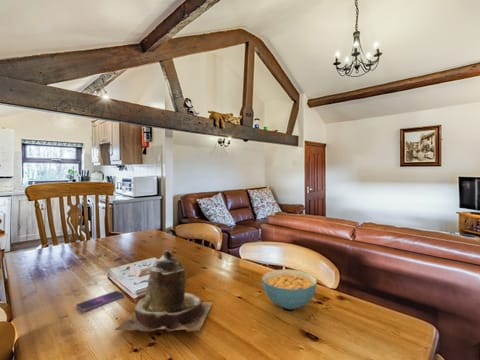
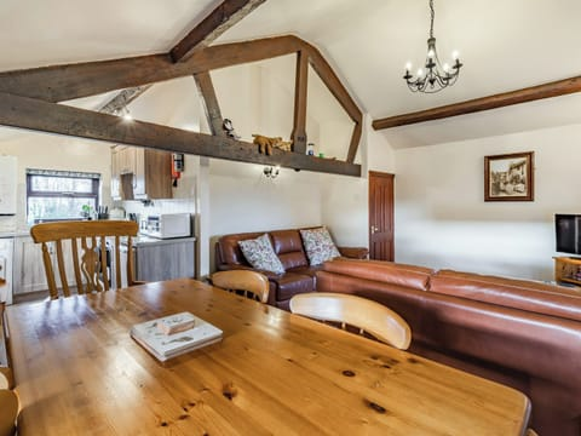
- smartphone (101, 300)
- teapot (170, 284)
- cereal bowl (289, 291)
